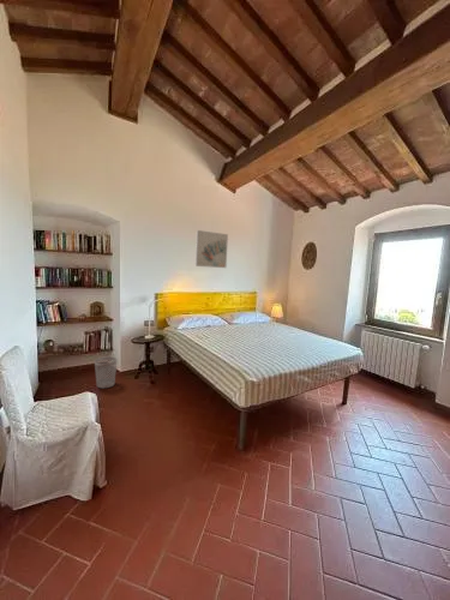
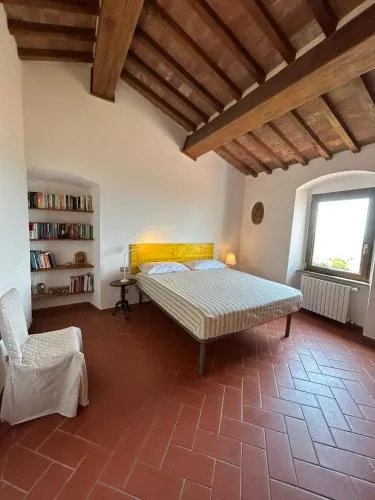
- wall art (211, 250)
- wastebasket (103, 372)
